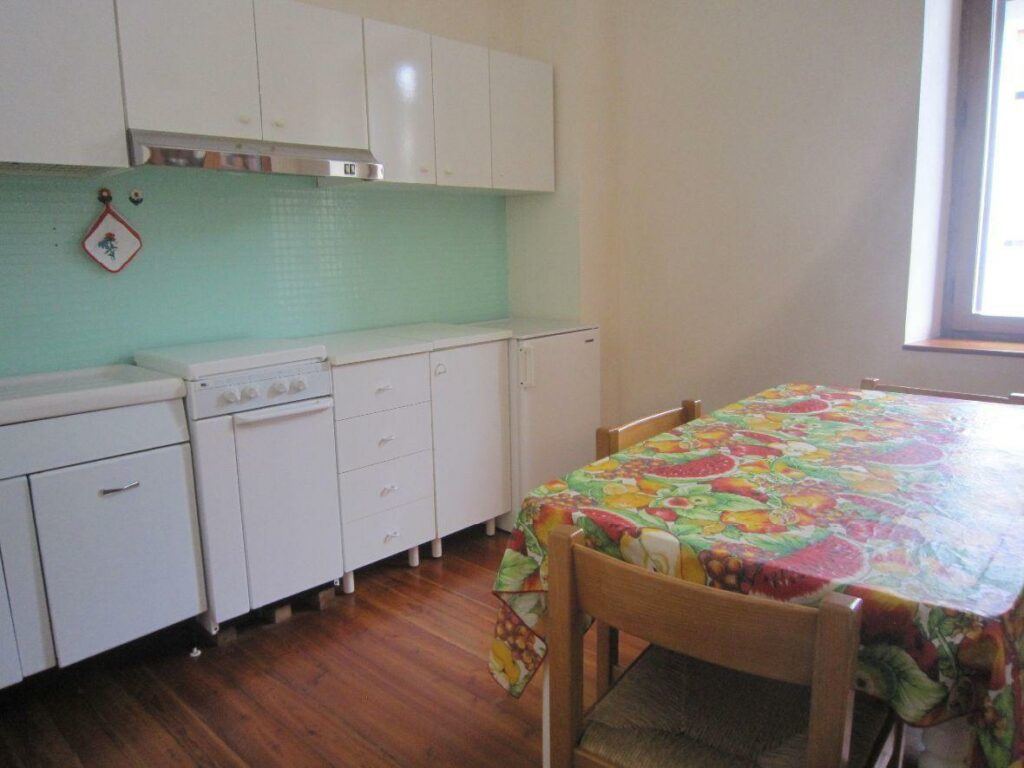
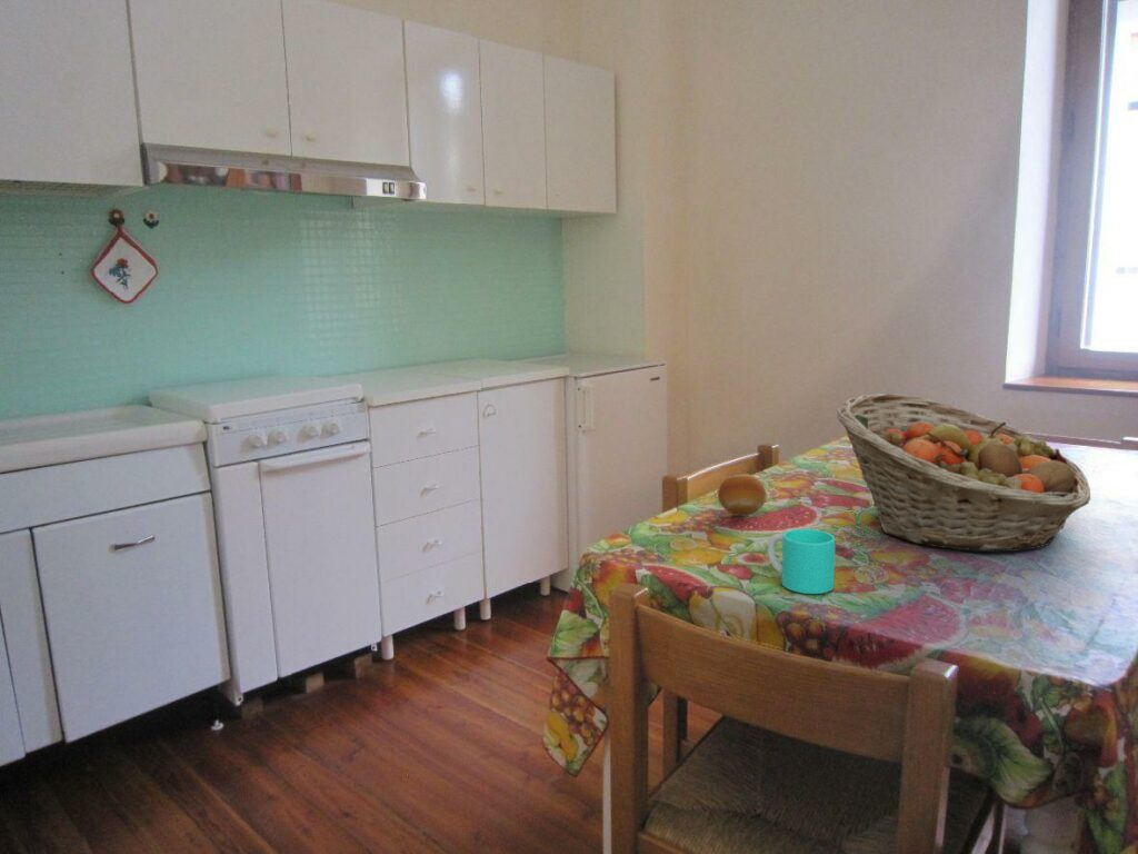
+ fruit basket (957, 463)
+ fruit (741, 494)
+ cup (799, 558)
